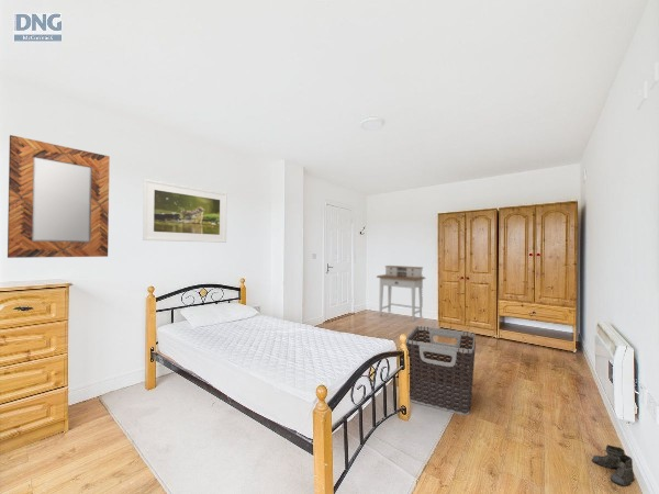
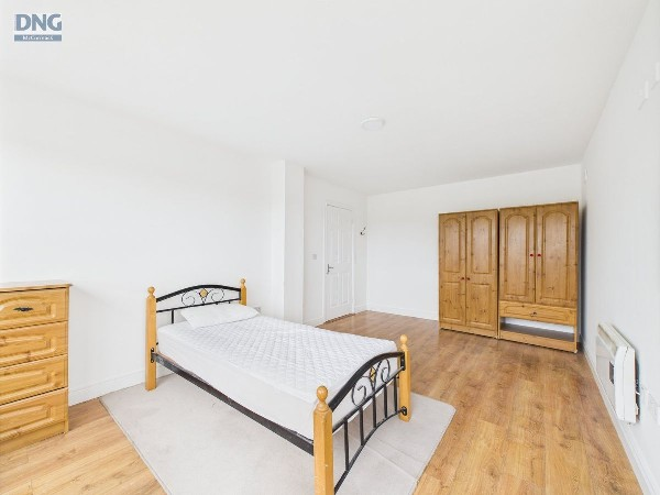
- boots (614, 461)
- clothes hamper (440, 366)
- desk (400, 287)
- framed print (189, 214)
- home mirror (63, 202)
